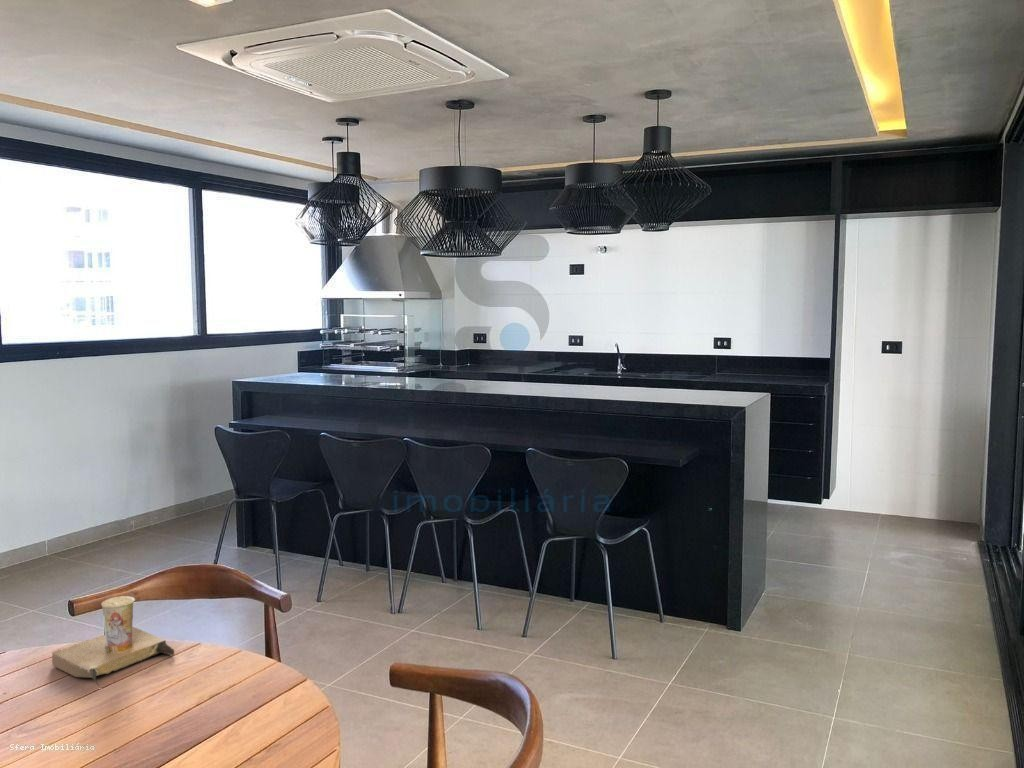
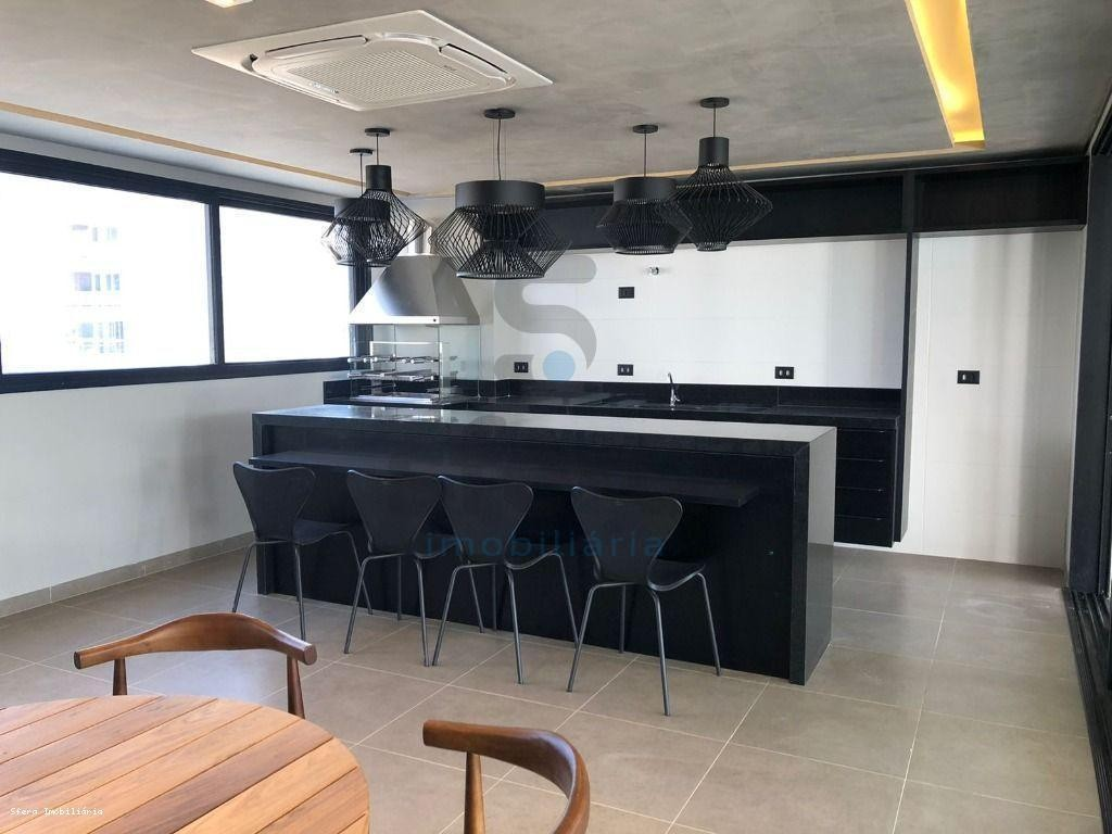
- cup (116, 632)
